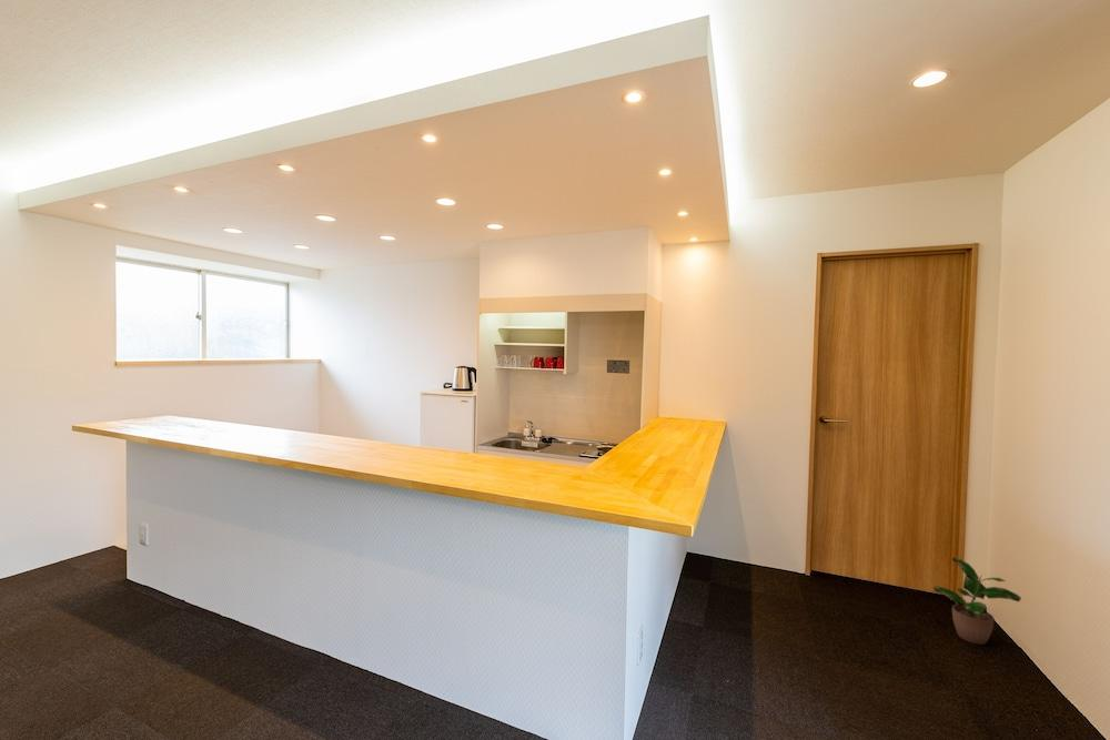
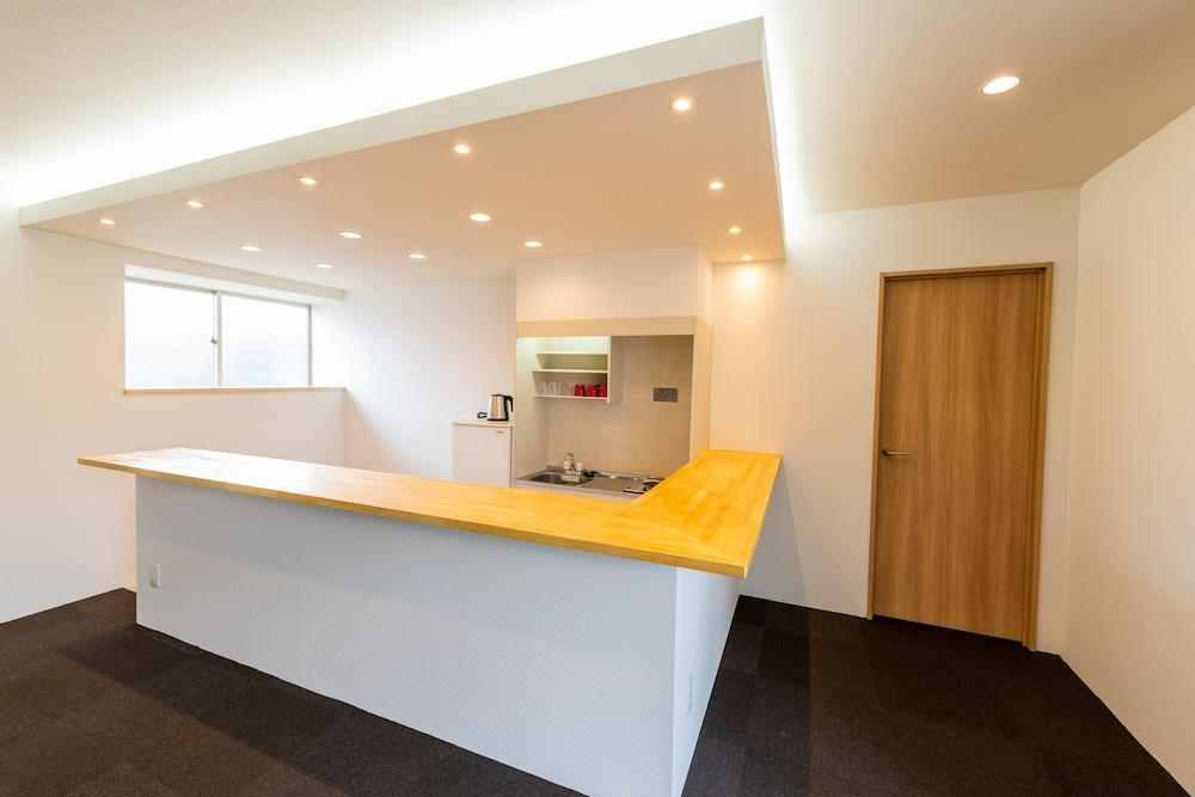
- potted plant (977, 602)
